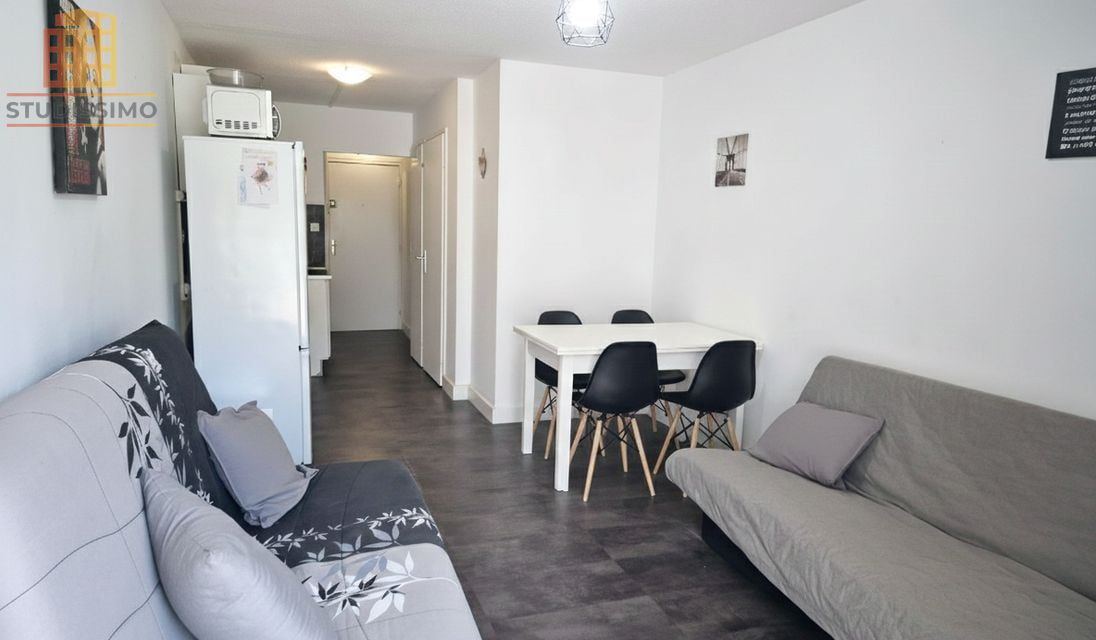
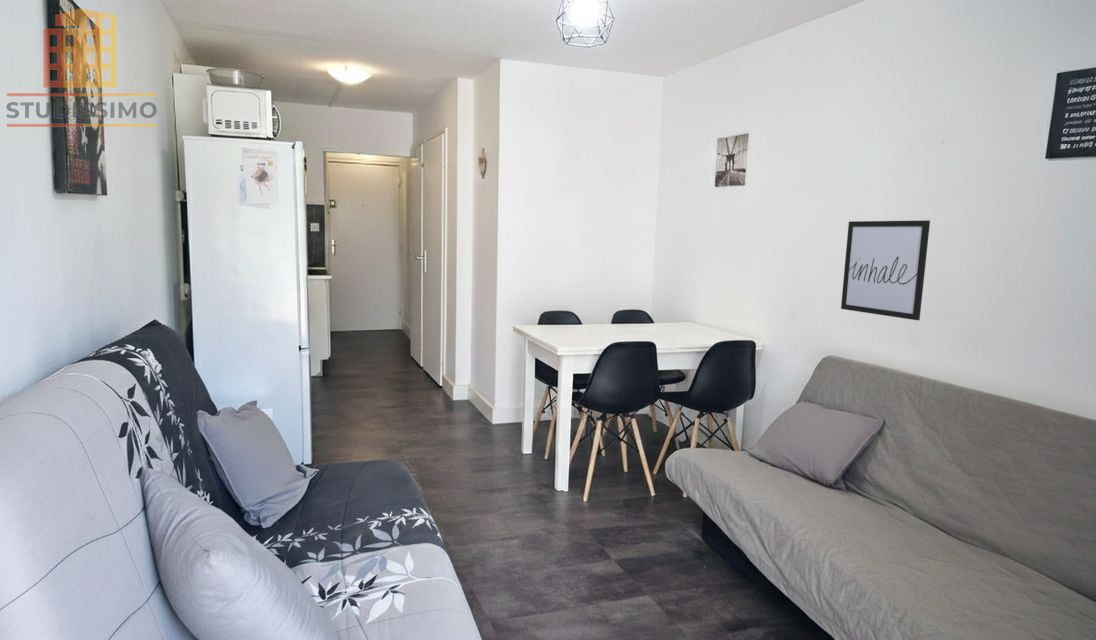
+ wall art (882, 268)
